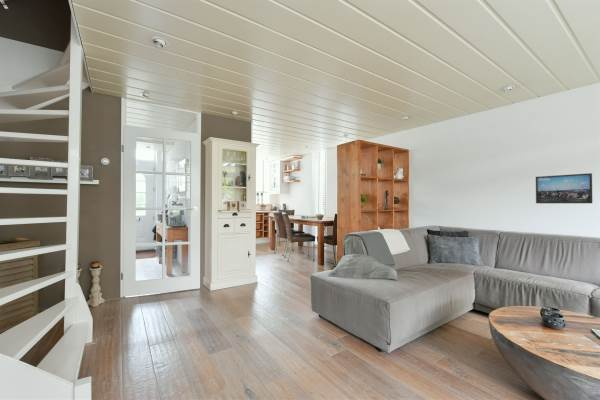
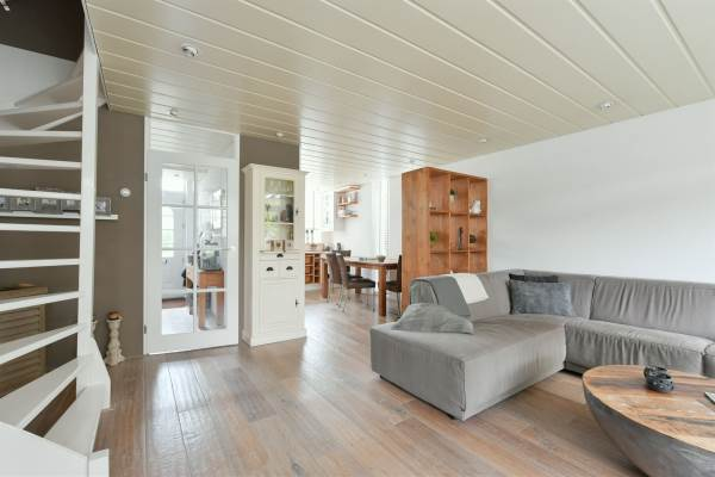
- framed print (562, 189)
